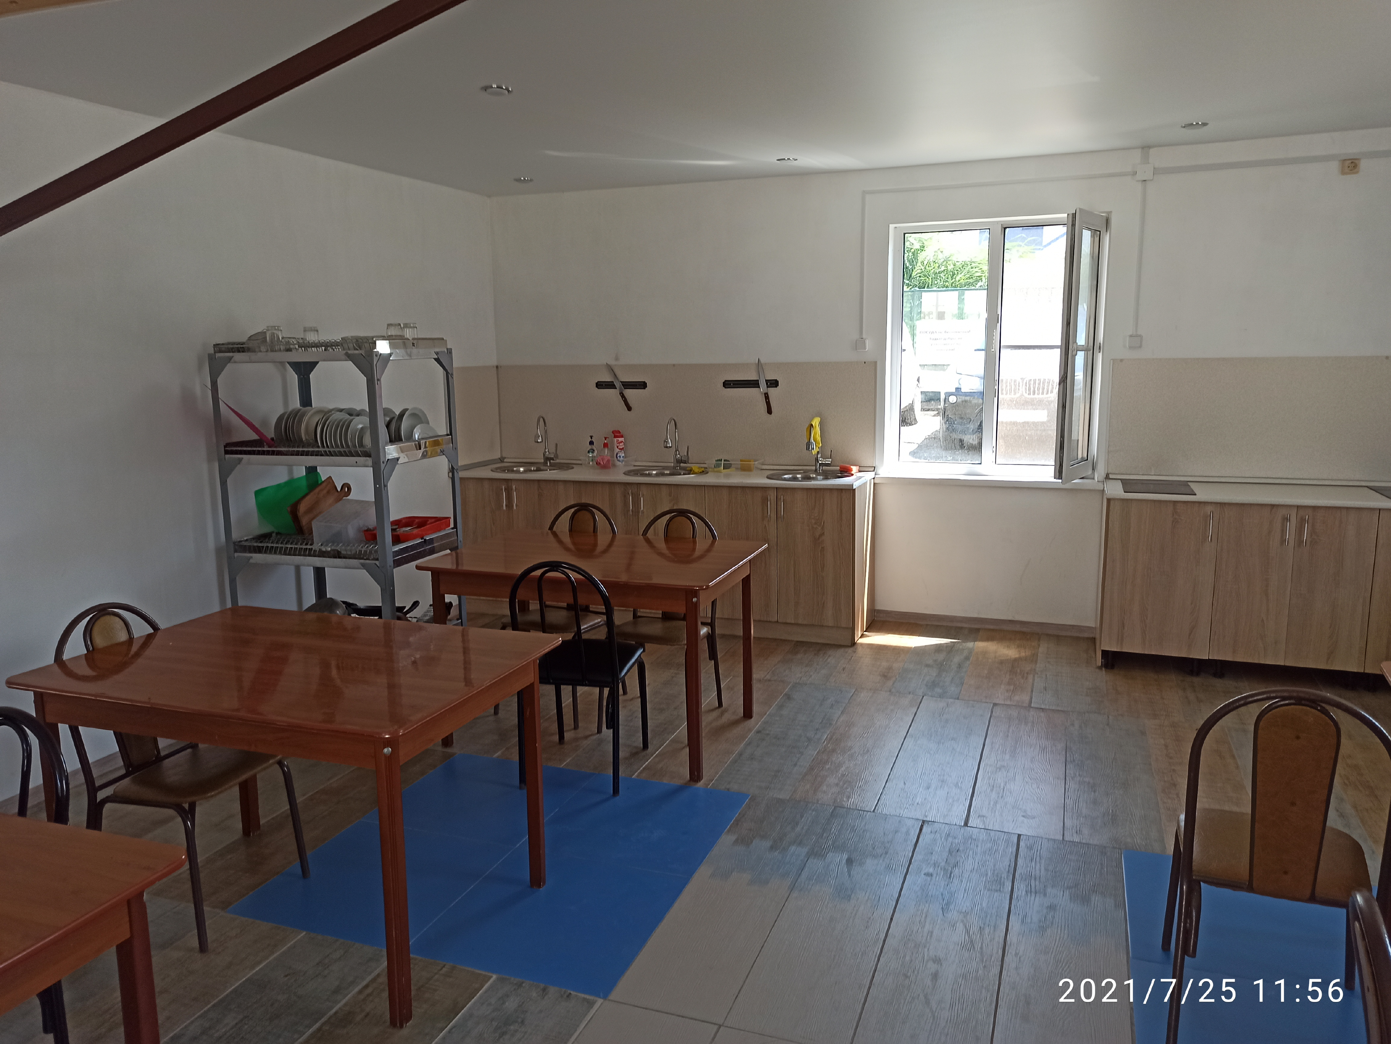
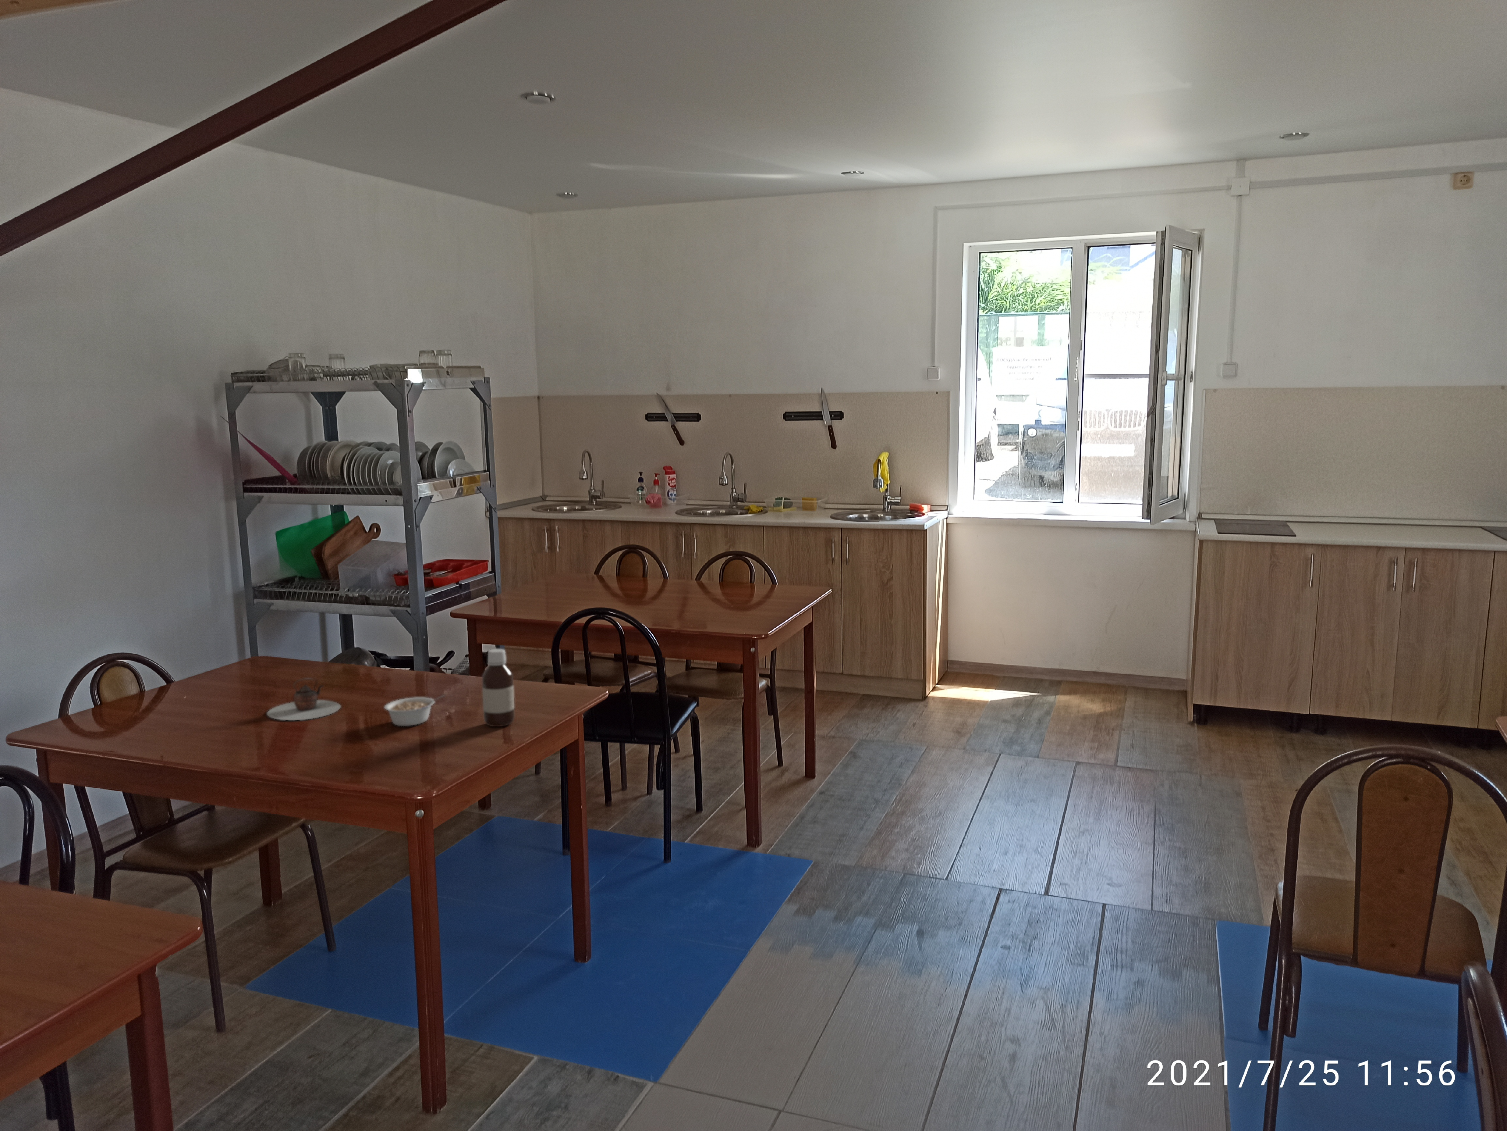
+ legume (411, 710)
+ bottle (498, 687)
+ teapot (303, 695)
